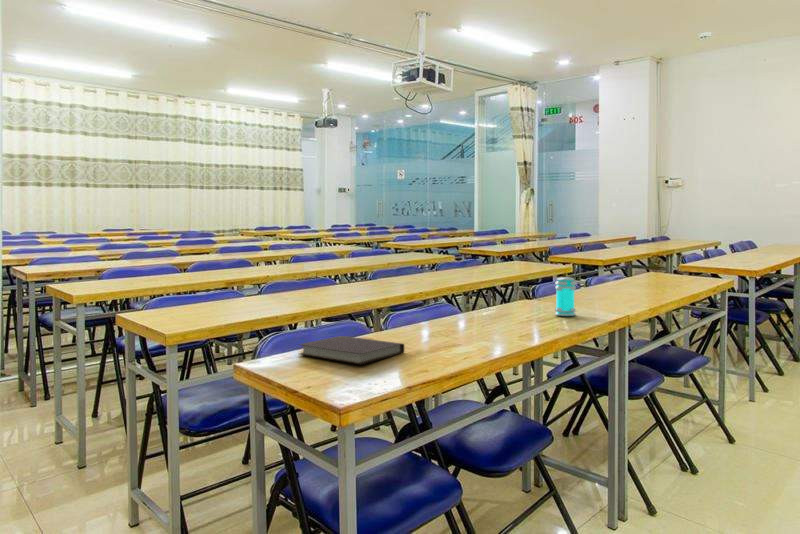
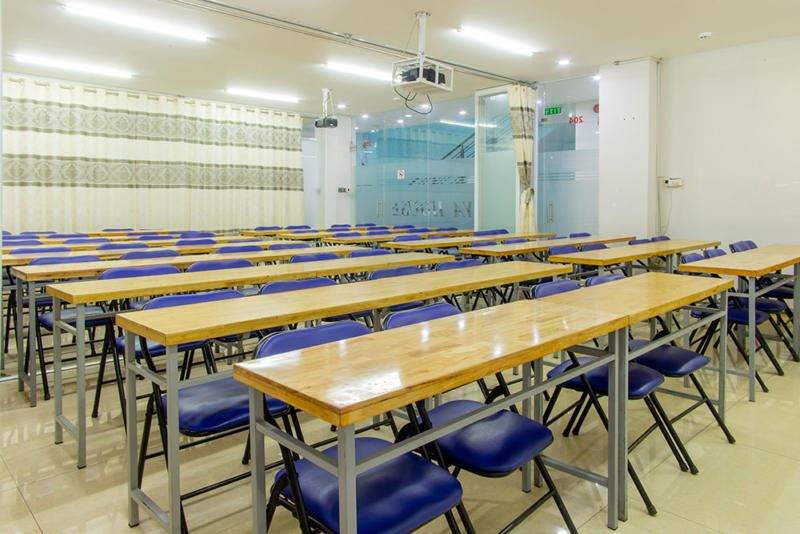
- jar (565, 296)
- notebook (351, 348)
